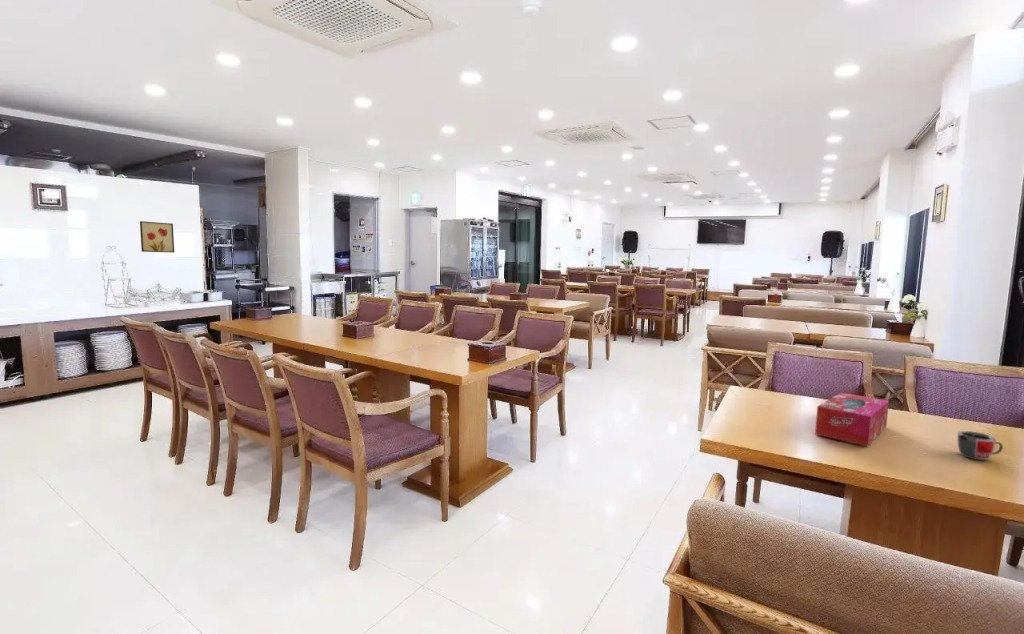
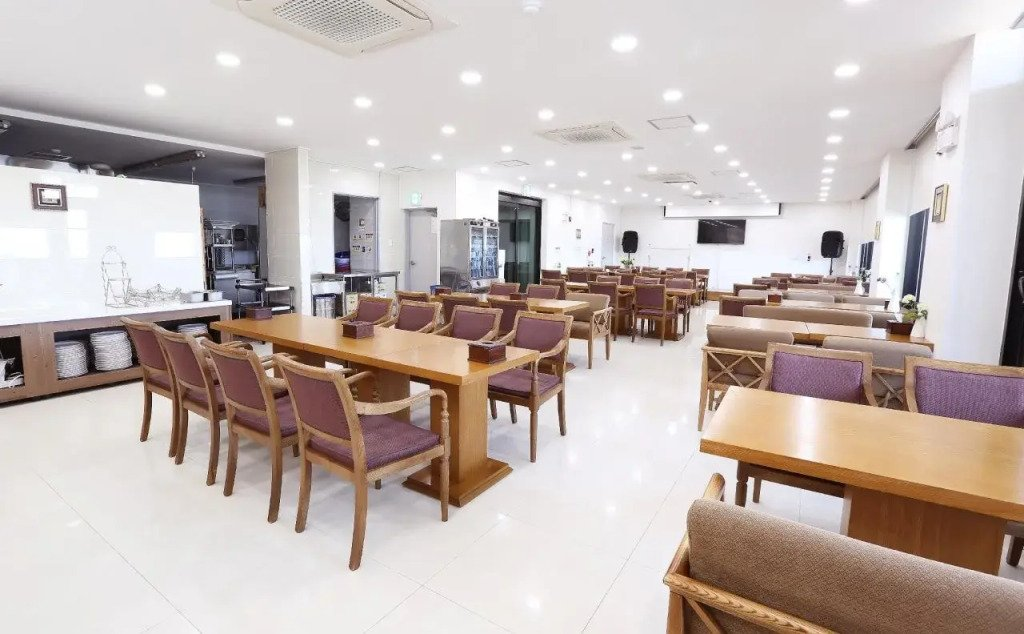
- mug (980, 446)
- wall art (157, 237)
- tissue box (852, 417)
